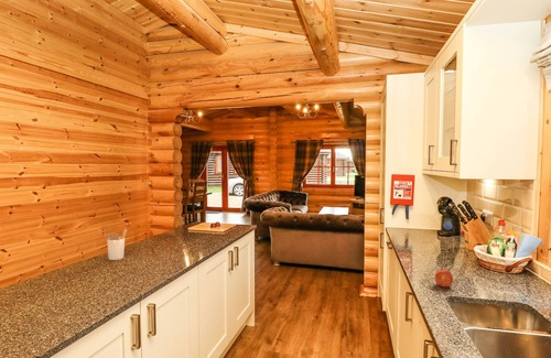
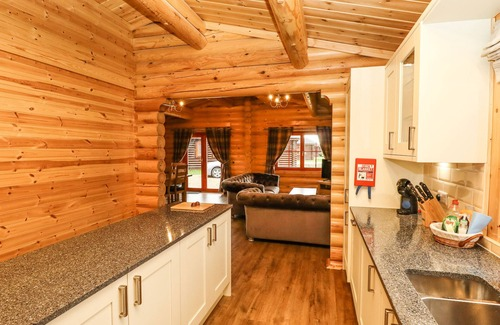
- fruit (443, 278)
- utensil holder (115, 243)
